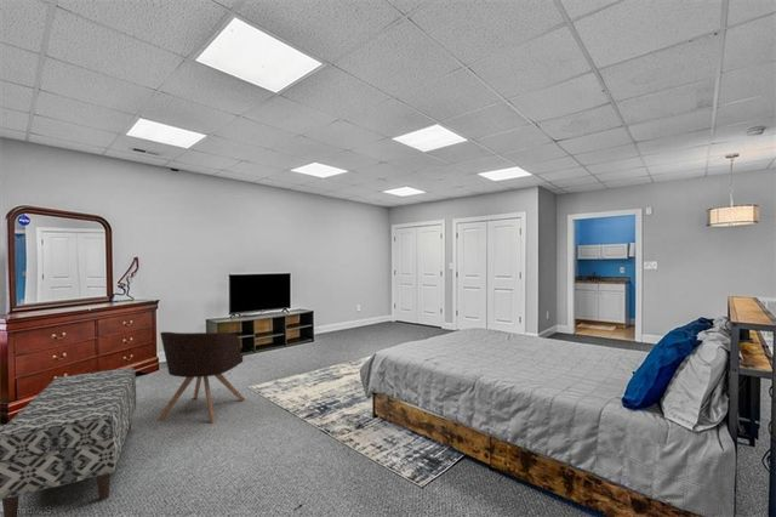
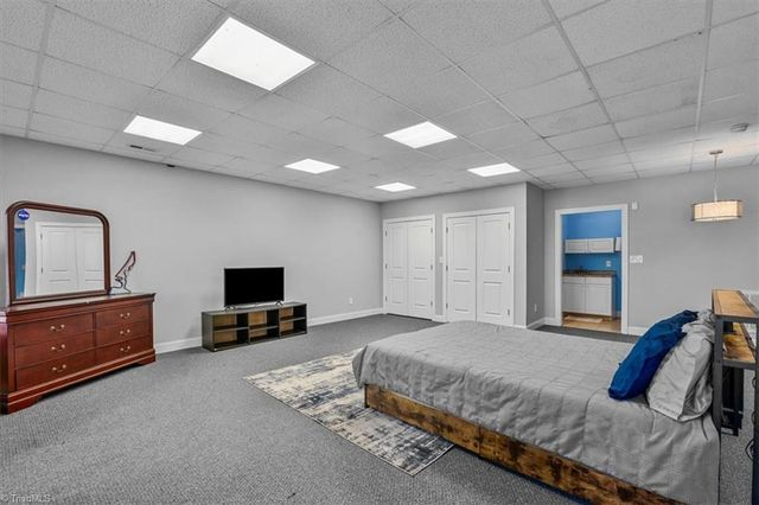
- armchair (202, 368)
- bench (81, 430)
